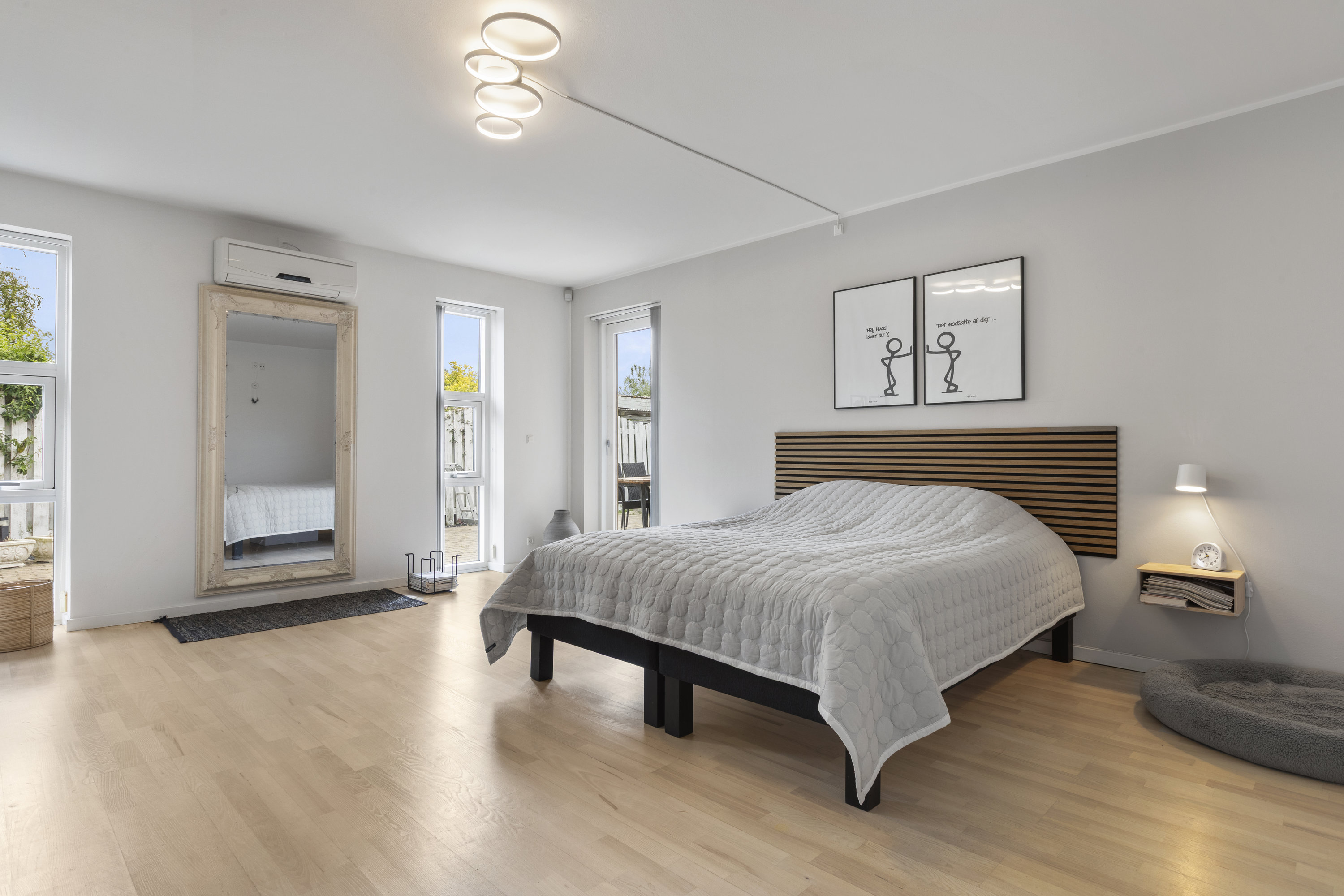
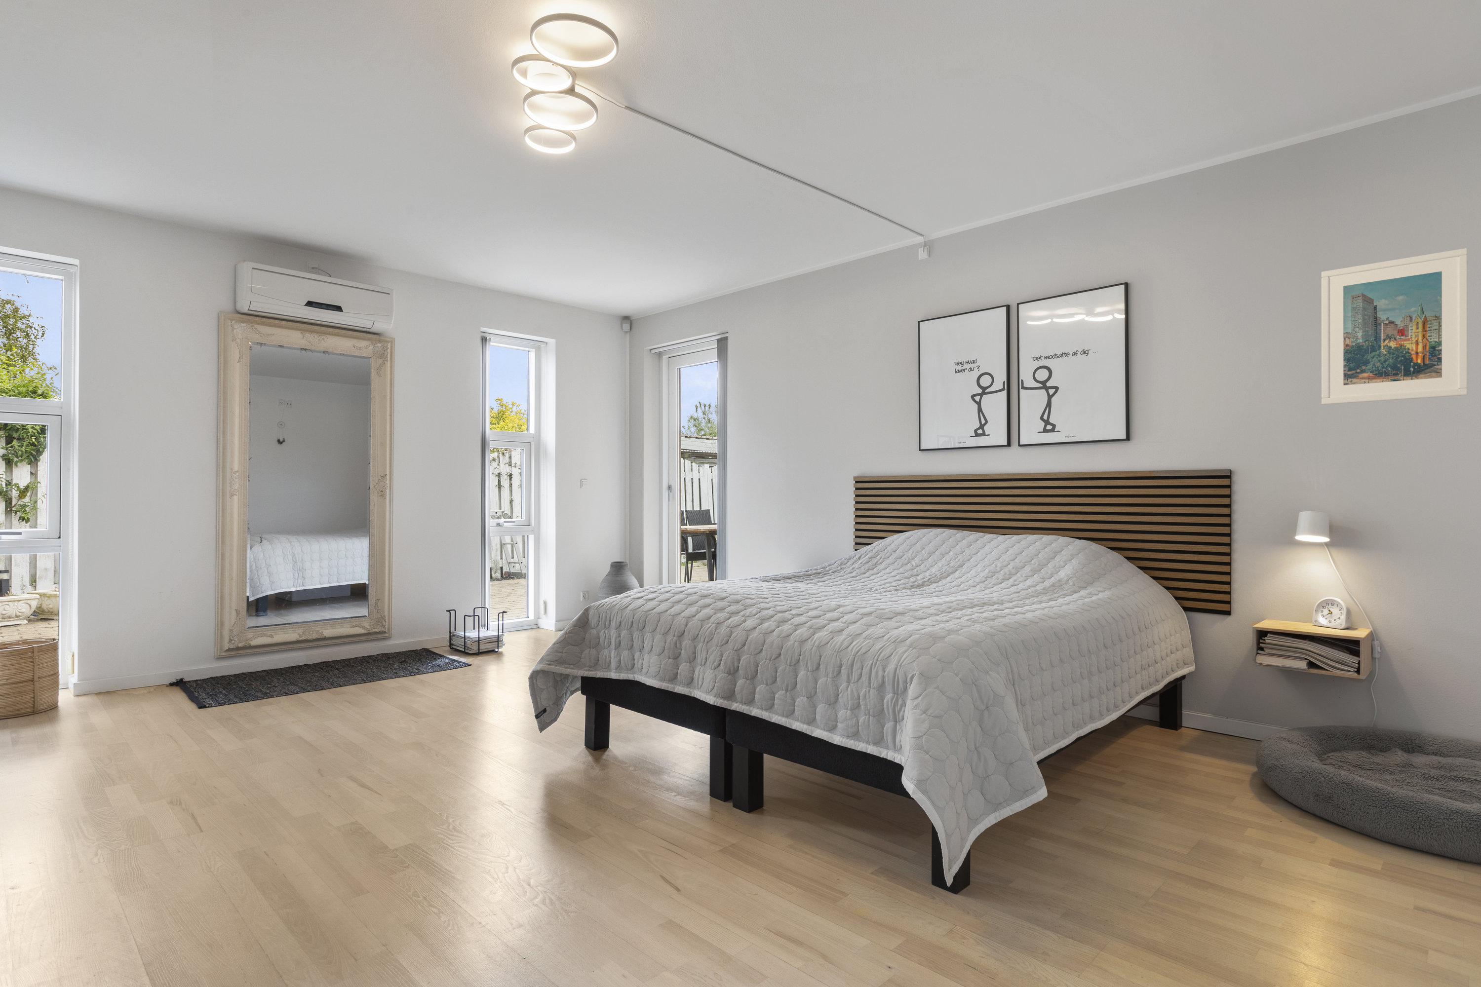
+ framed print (1391, 330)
